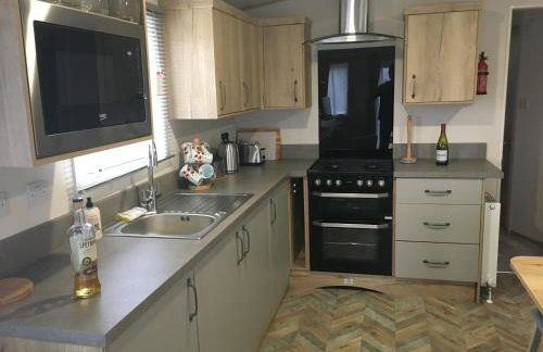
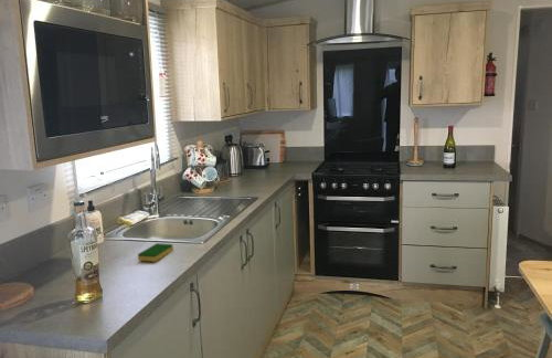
+ dish sponge (156, 252)
